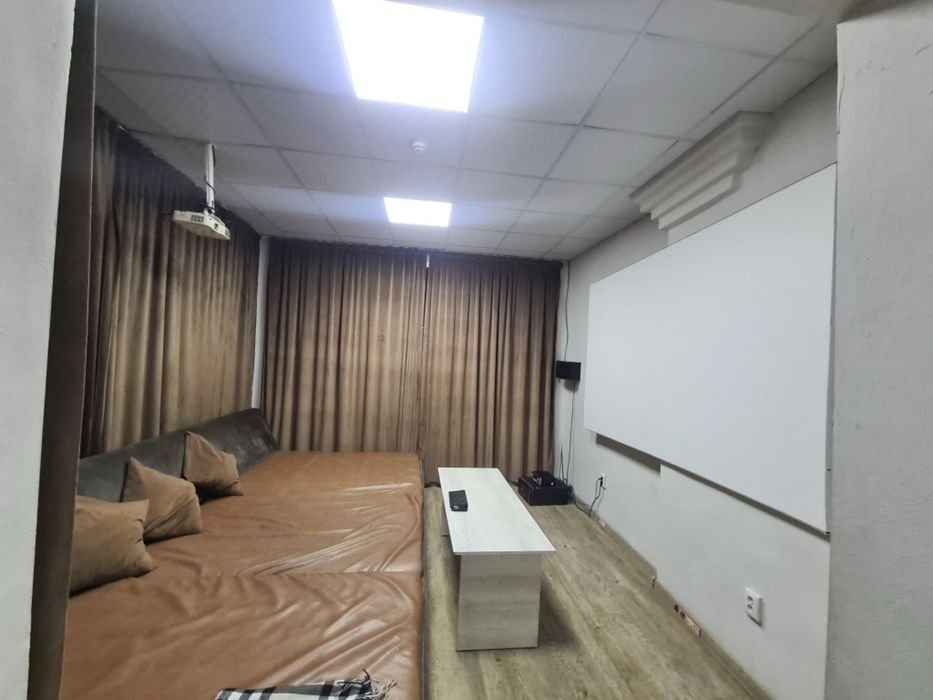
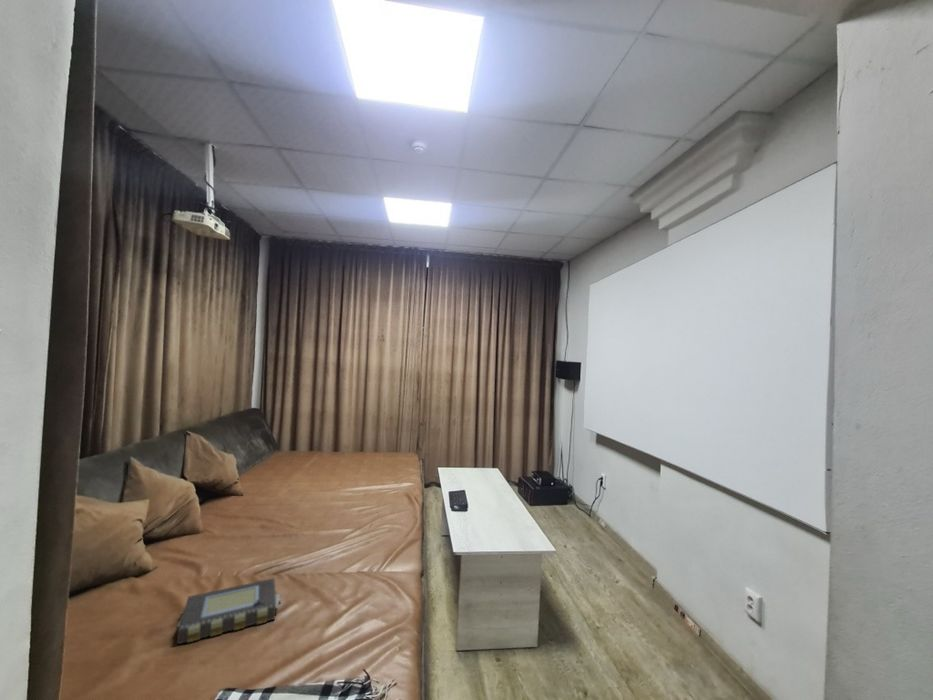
+ book (232, 605)
